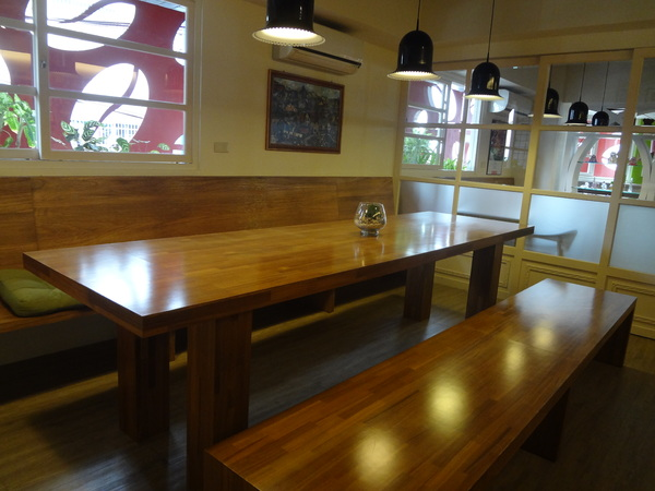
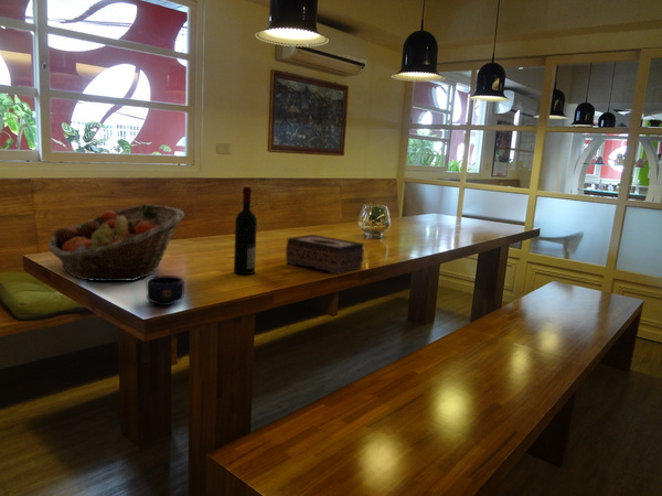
+ alcohol (245, 229)
+ mug (164, 290)
+ fruit basket (118, 238)
+ tissue box (324, 252)
